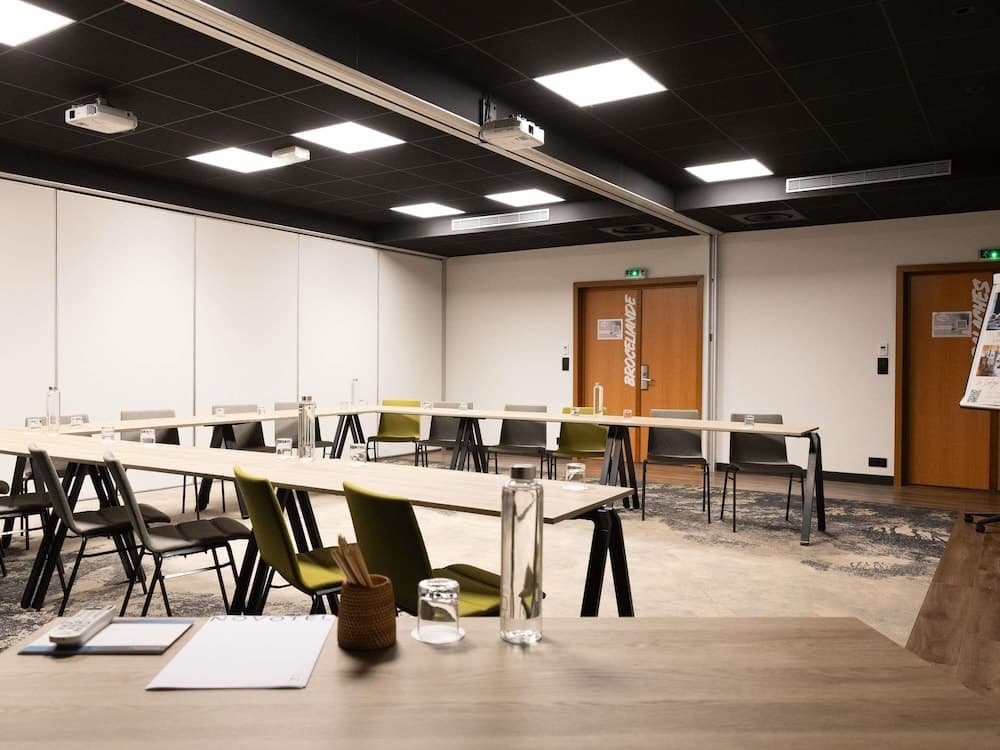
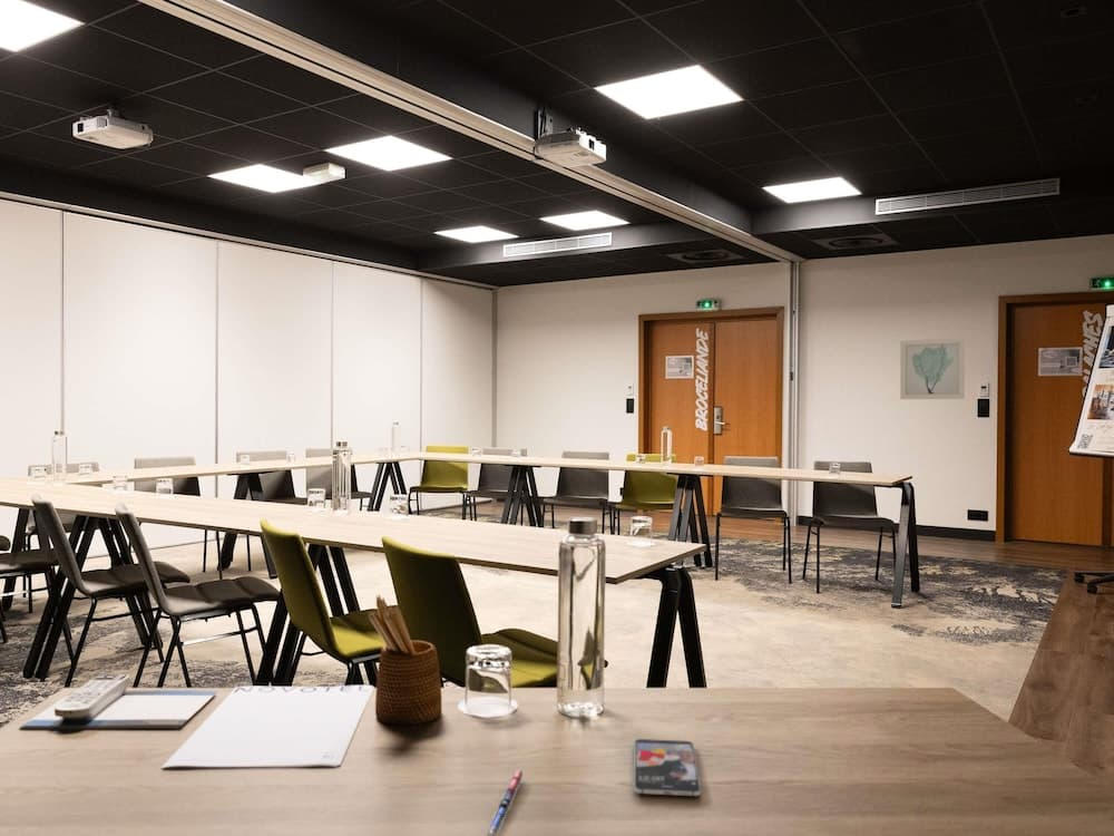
+ smartphone (665, 765)
+ pen (506, 799)
+ wall art (931, 369)
